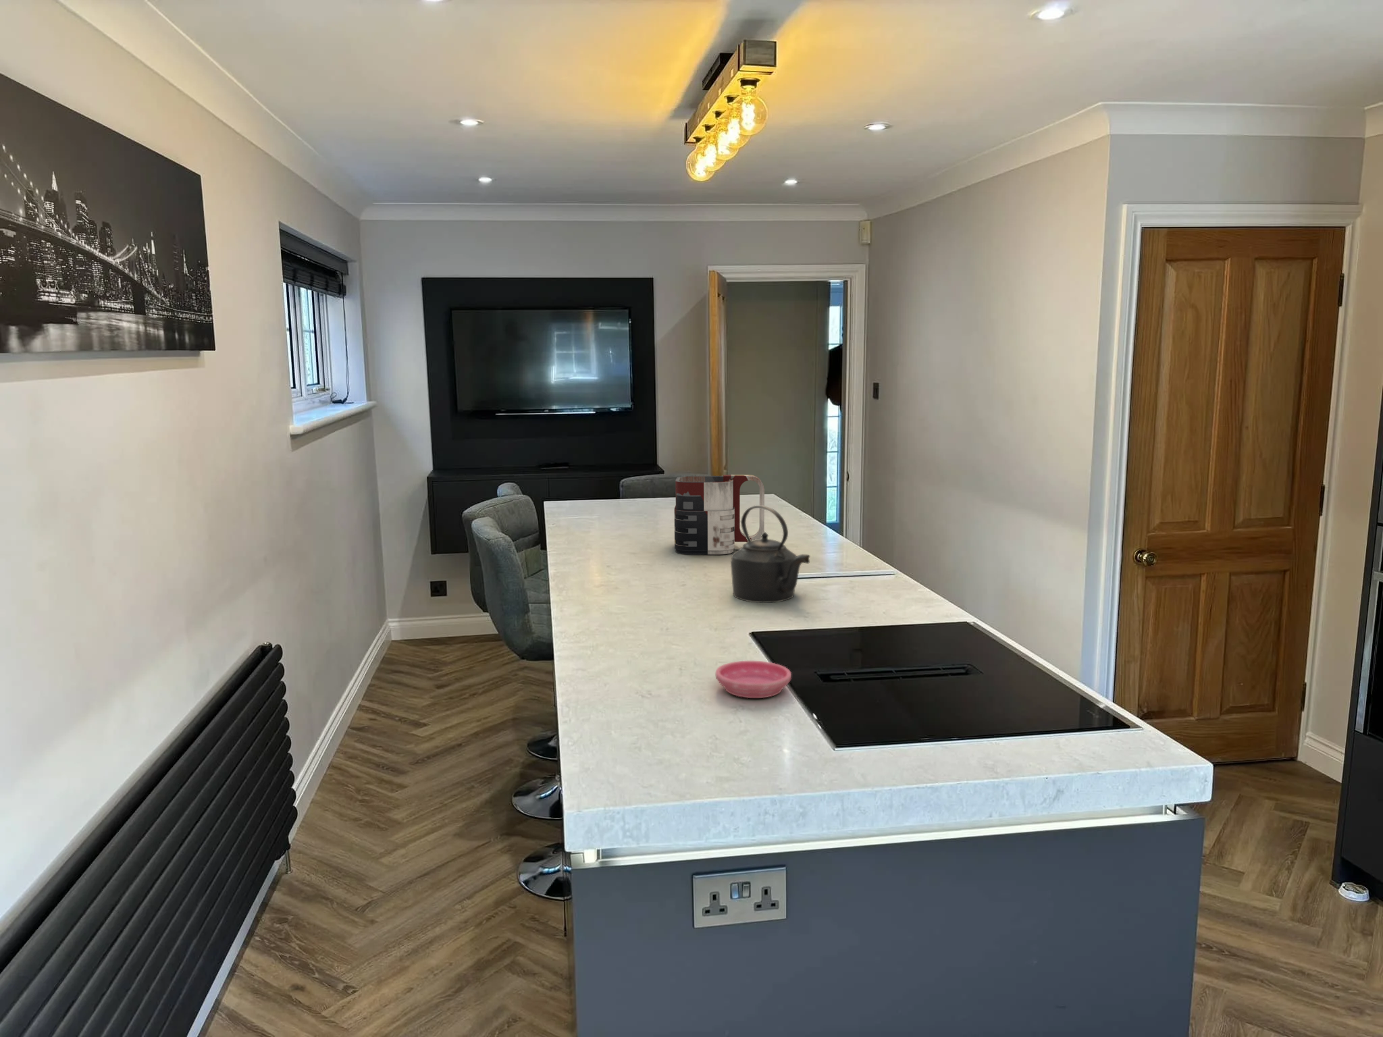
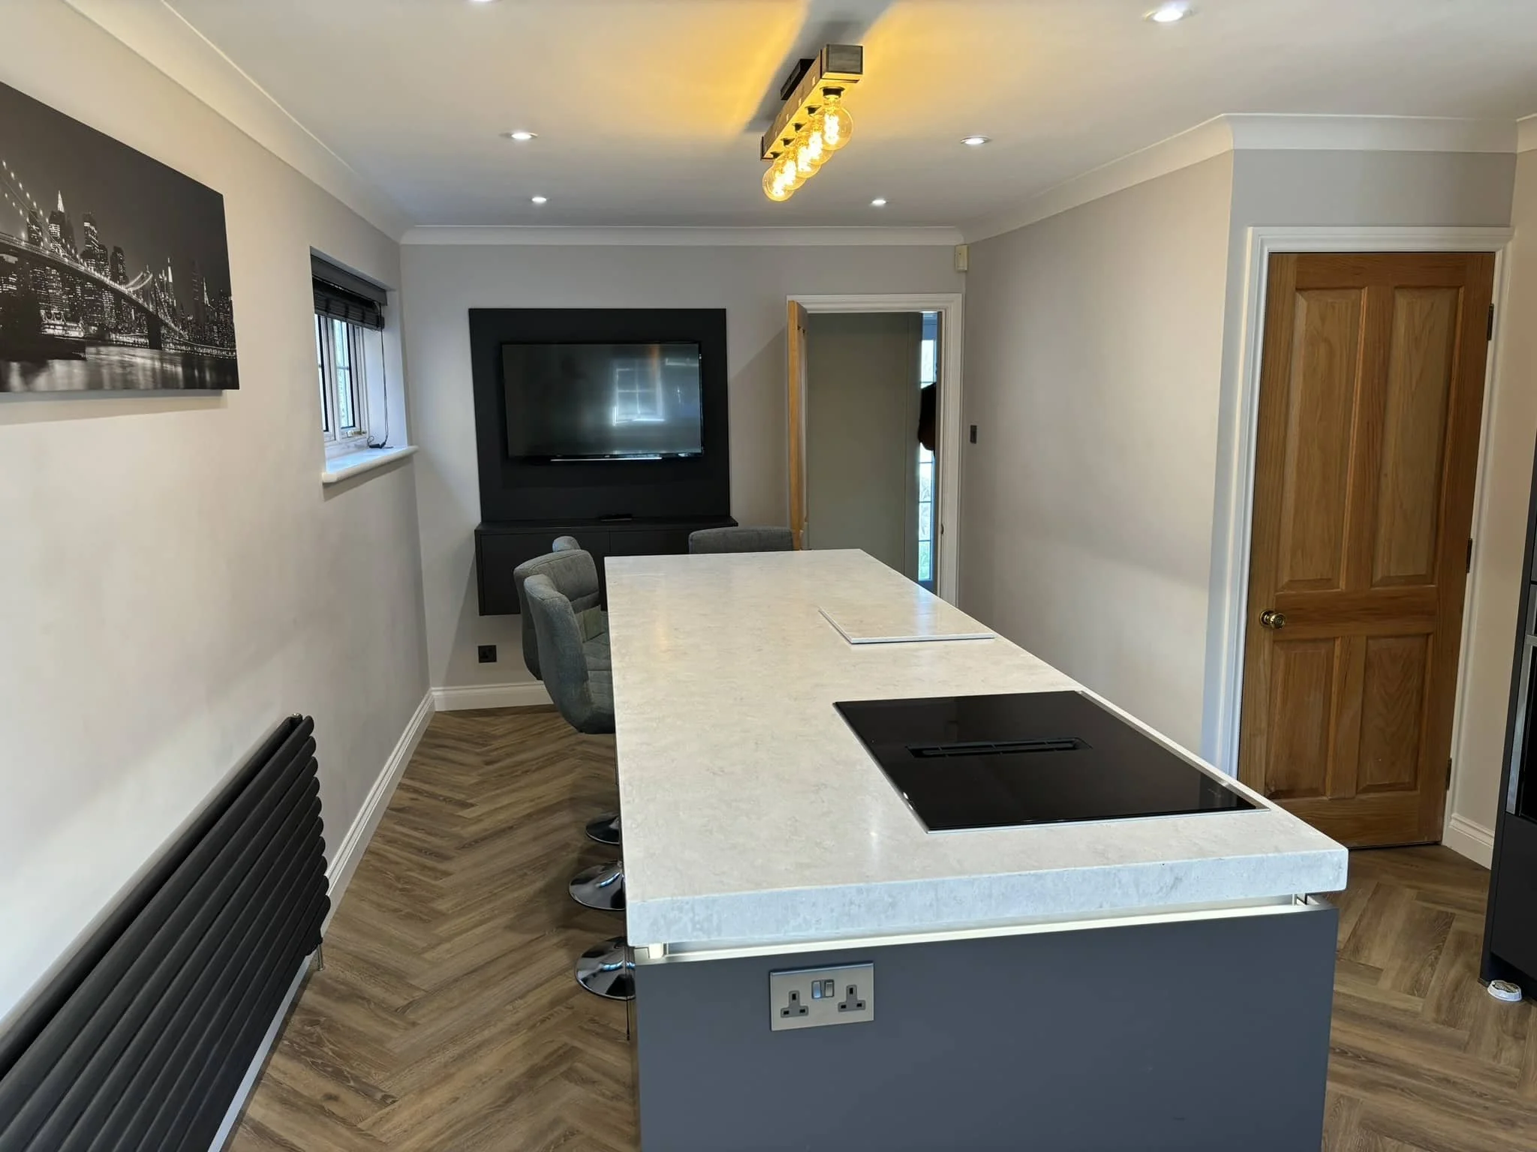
- kettle (774, 553)
- mug (719, 512)
- saucer (752, 680)
